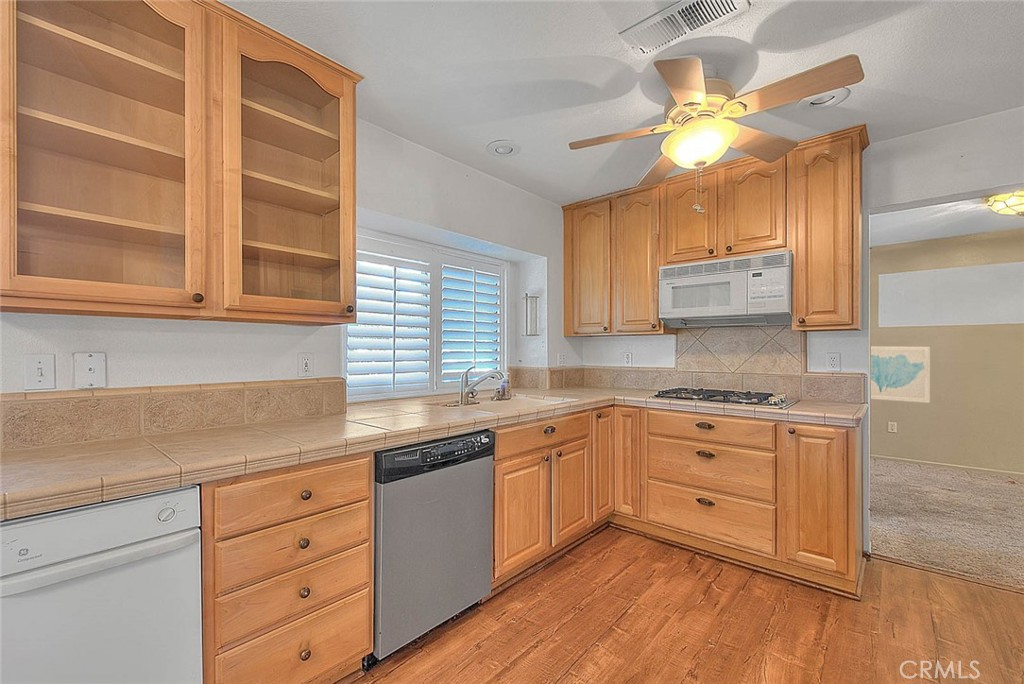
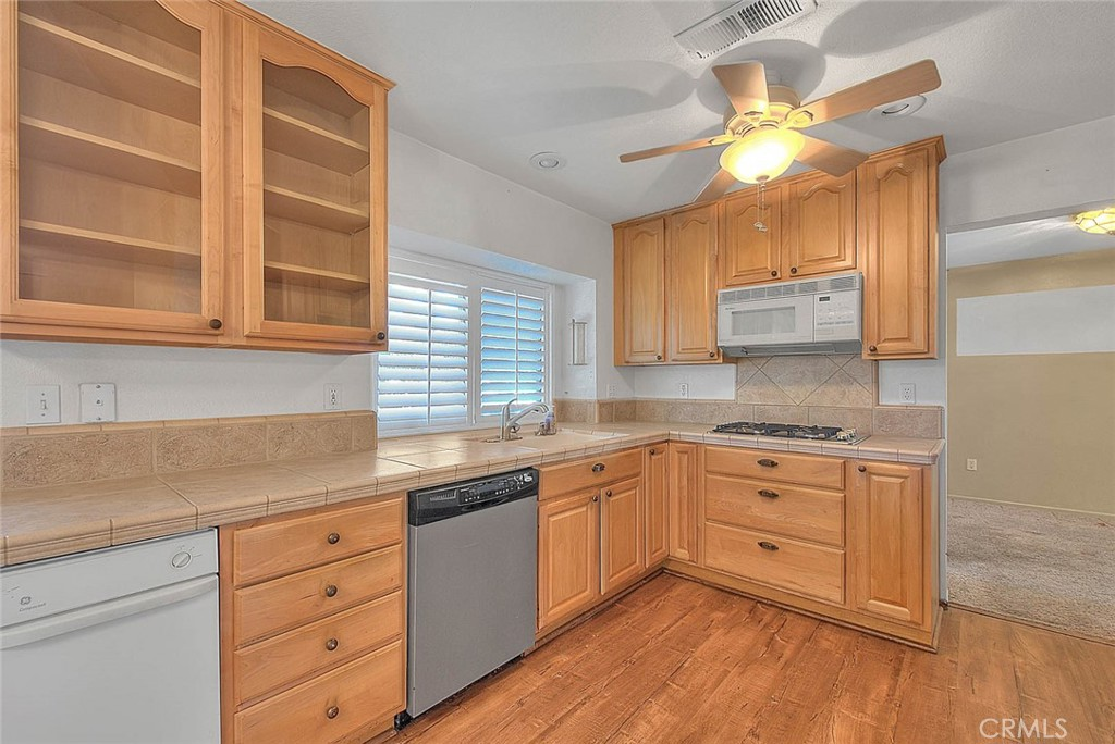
- wall art (893, 373)
